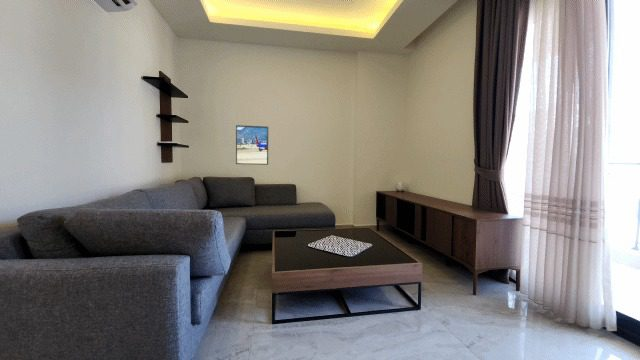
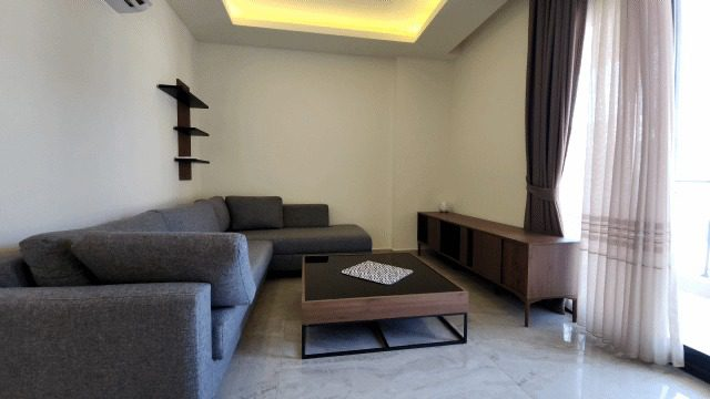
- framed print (252, 145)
